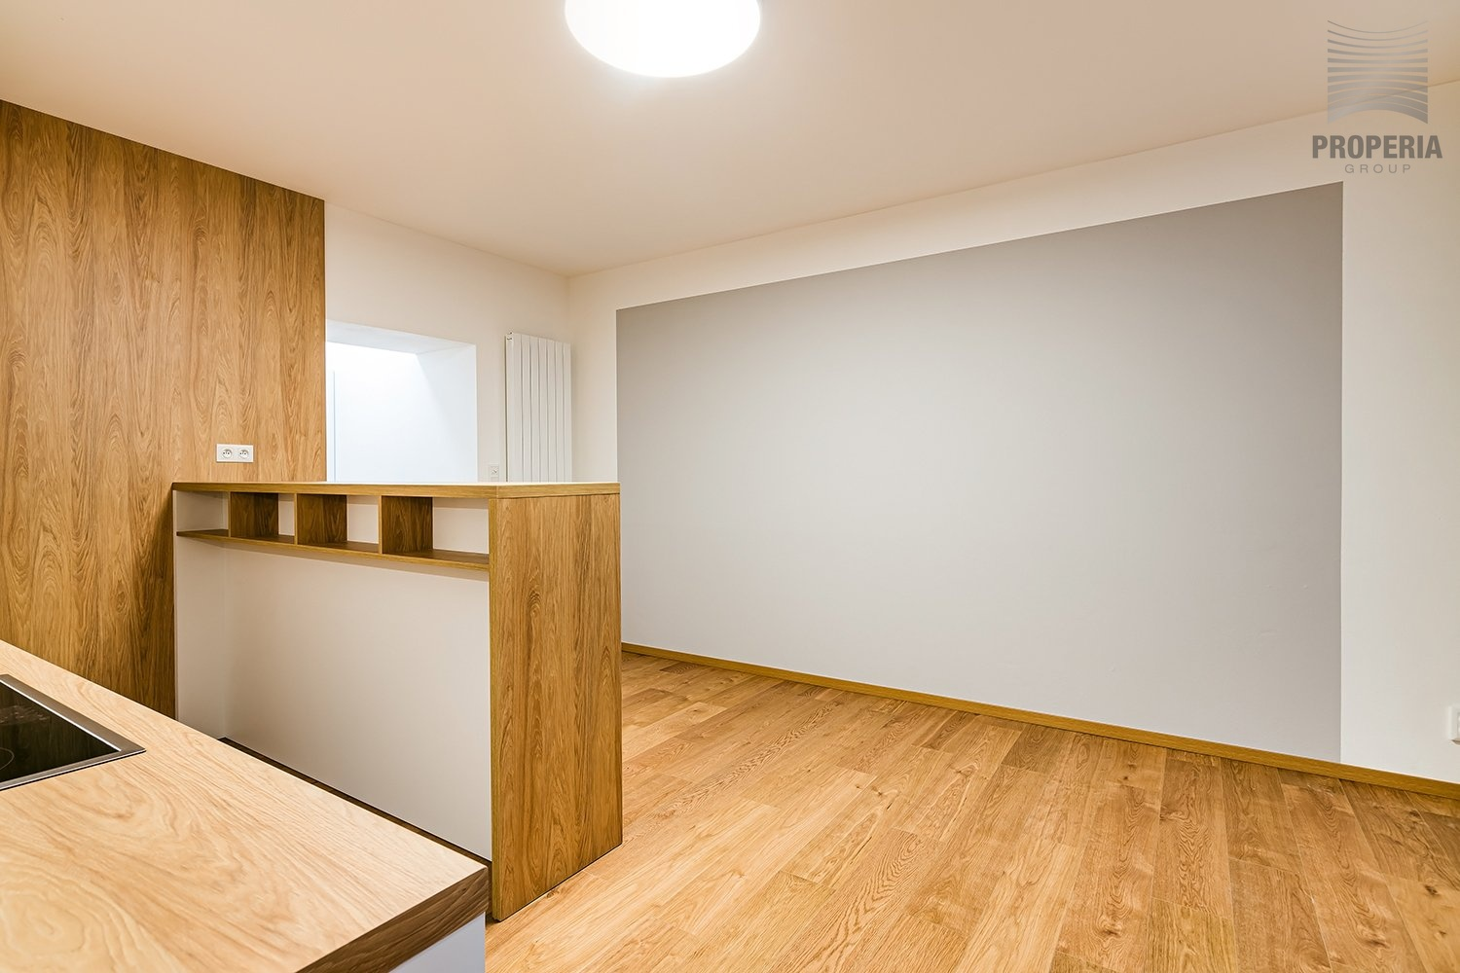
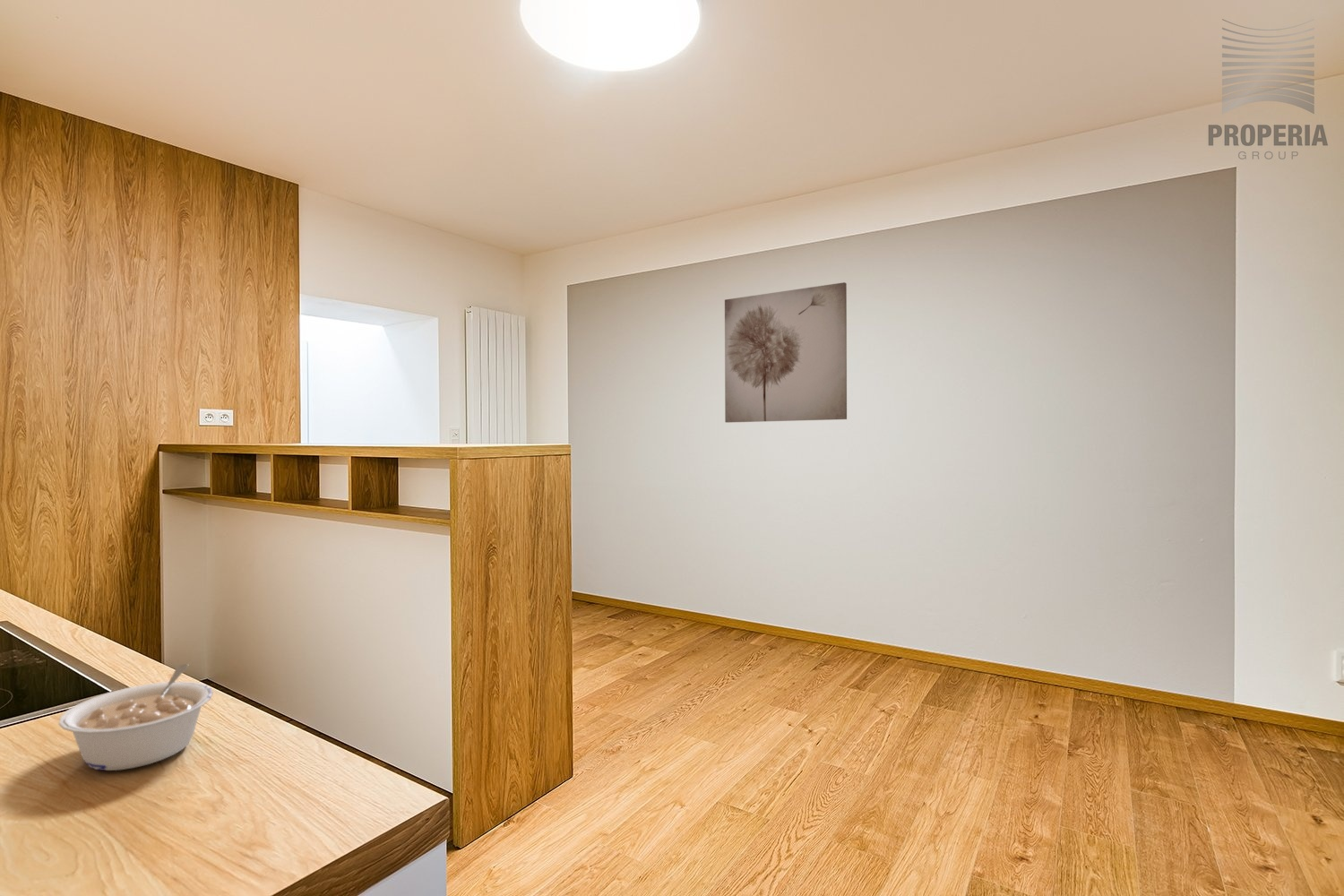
+ legume (139, 720)
+ wall art (782, 356)
